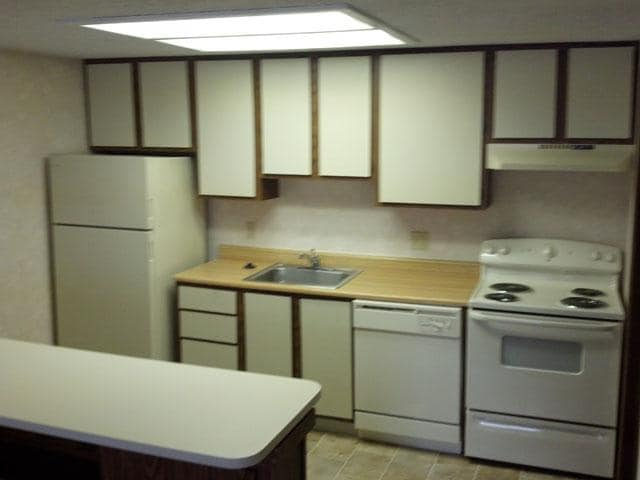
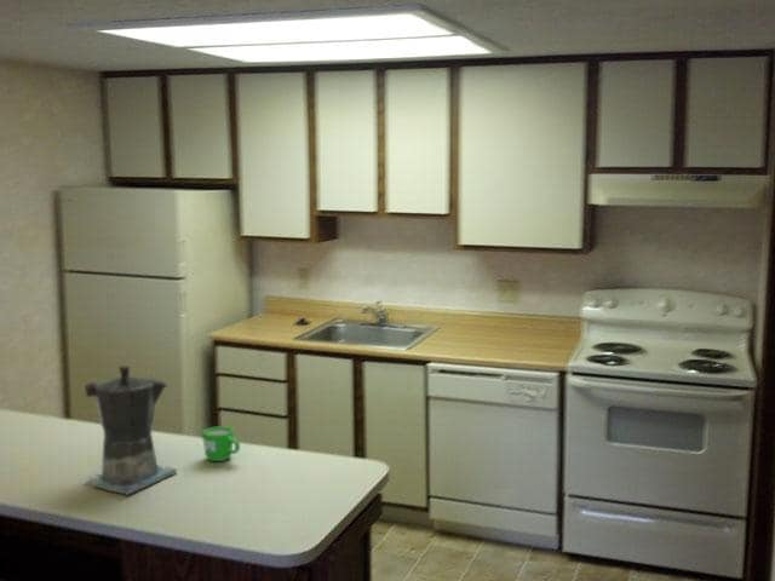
+ coffee maker (126, 421)
+ mug (223, 445)
